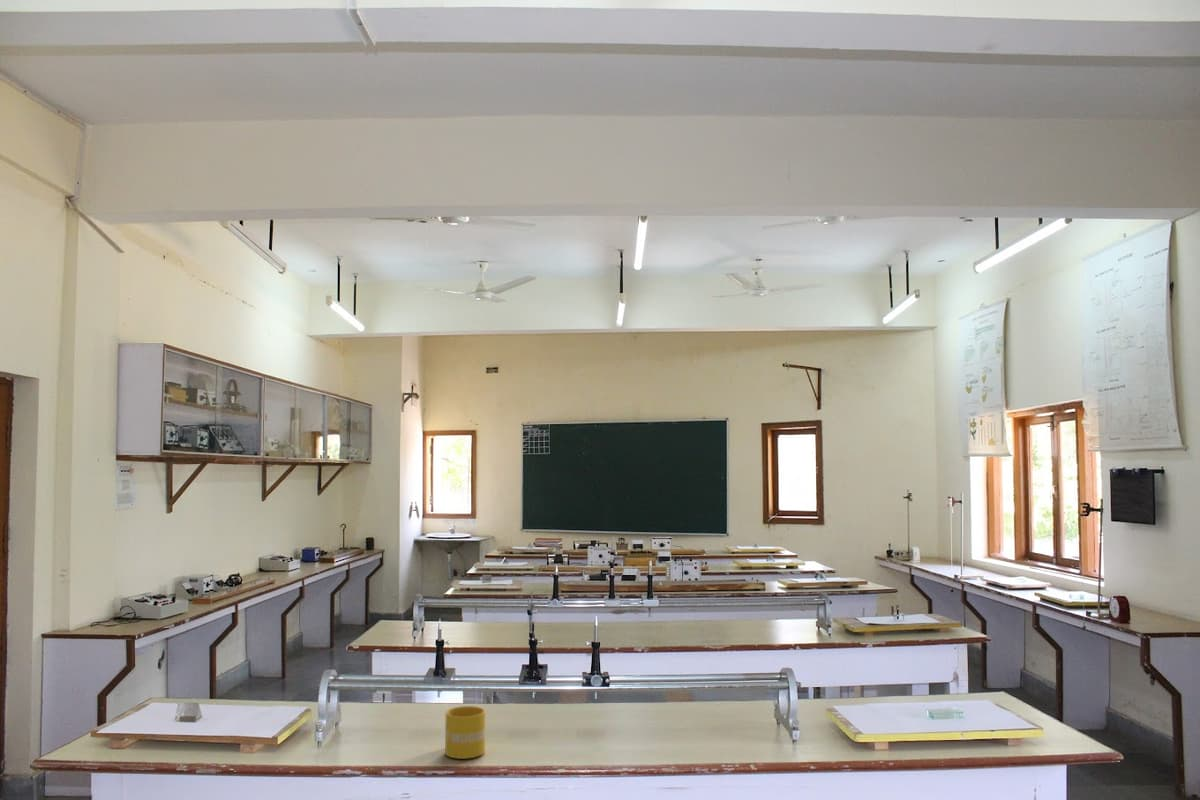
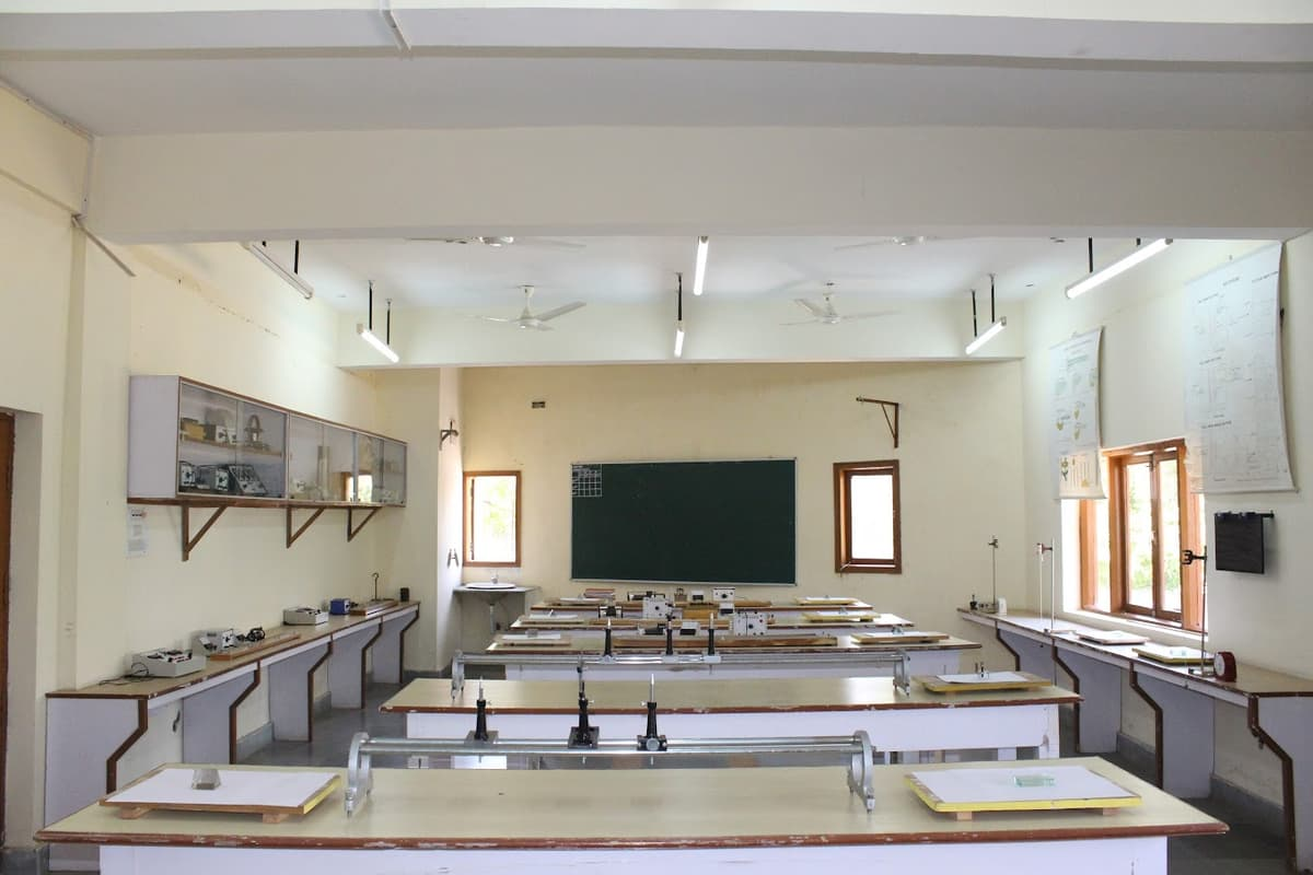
- mug (466, 729)
